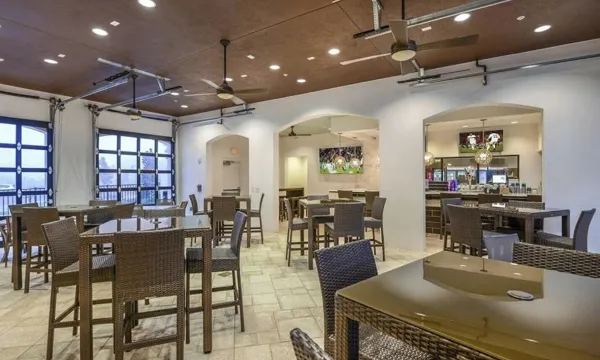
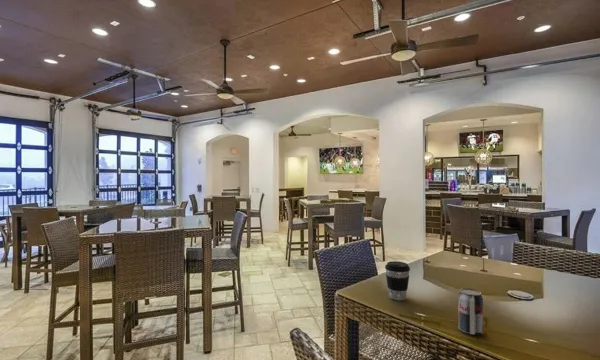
+ coffee cup (397, 280)
+ beverage can (470, 311)
